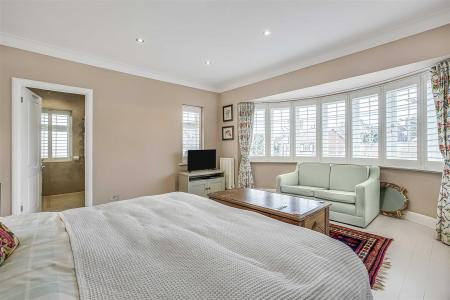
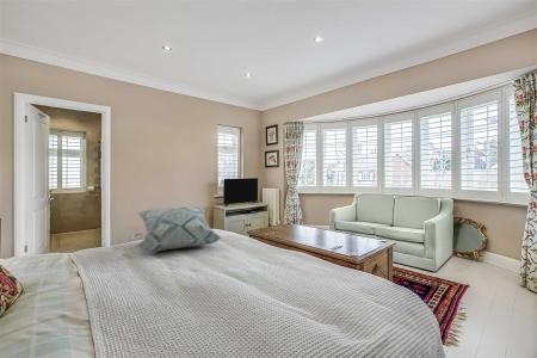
+ decorative pillow (177, 226)
